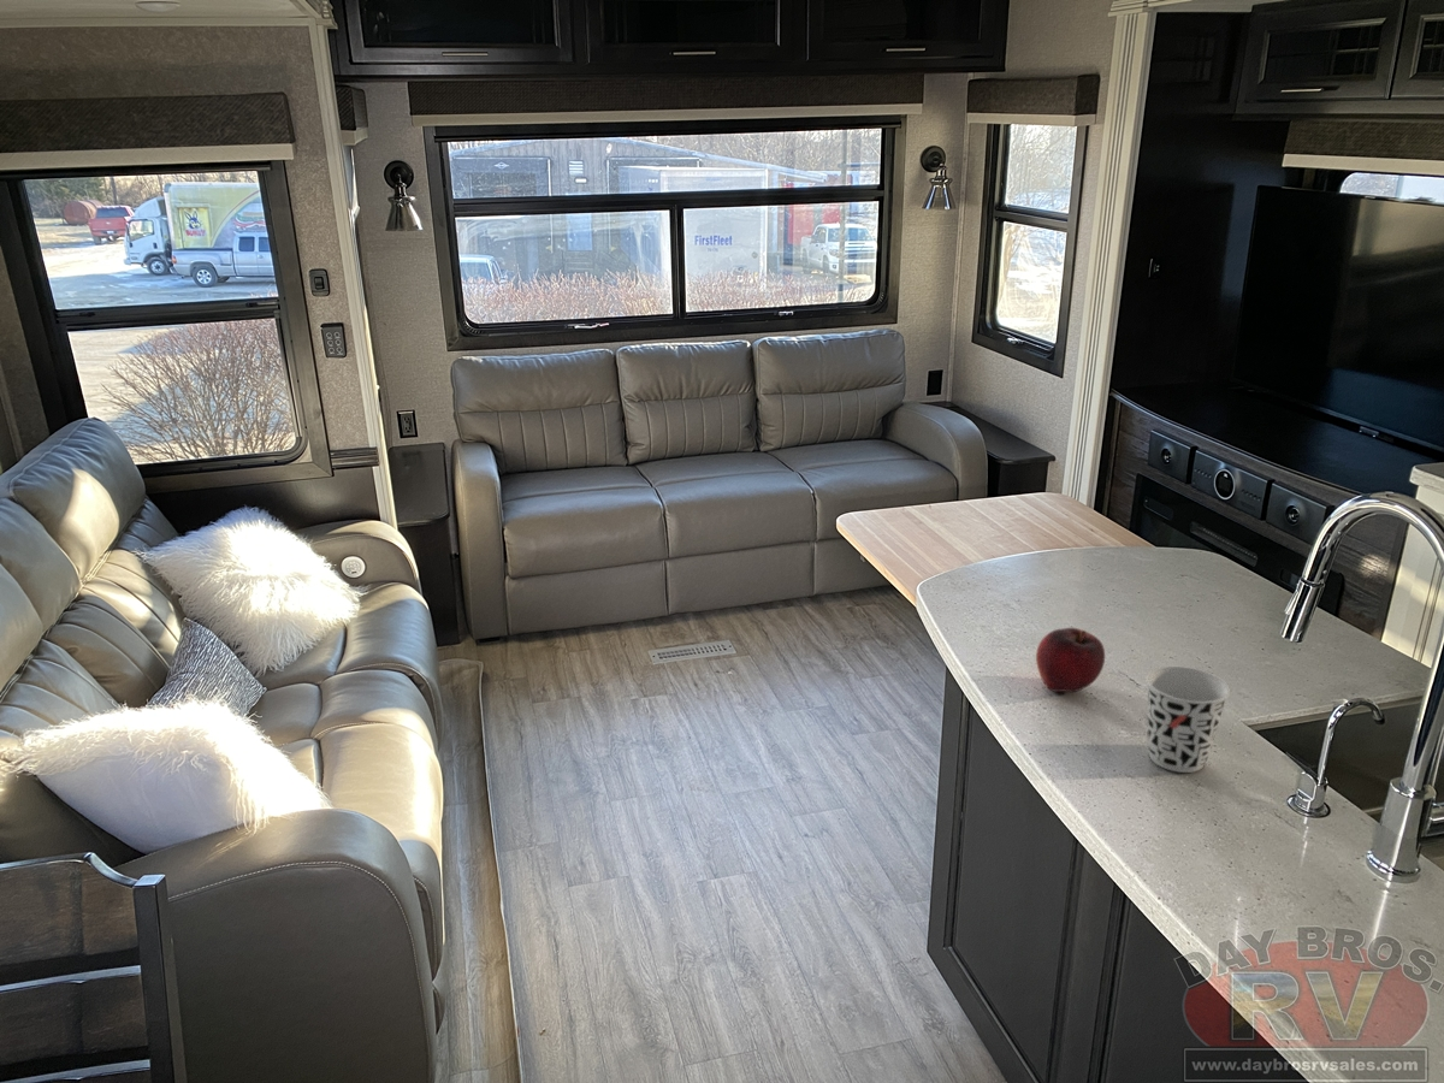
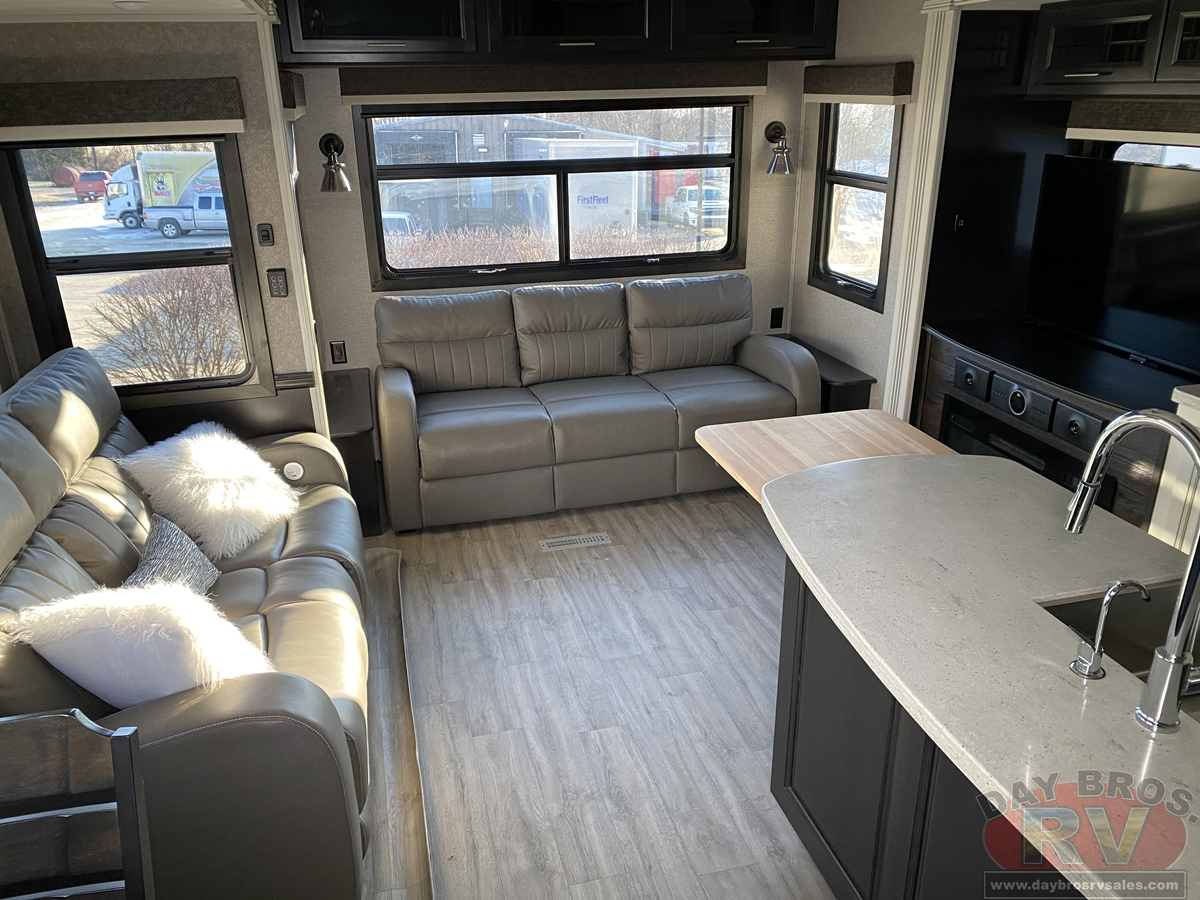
- cup (1182, 721)
- fruit (1070, 659)
